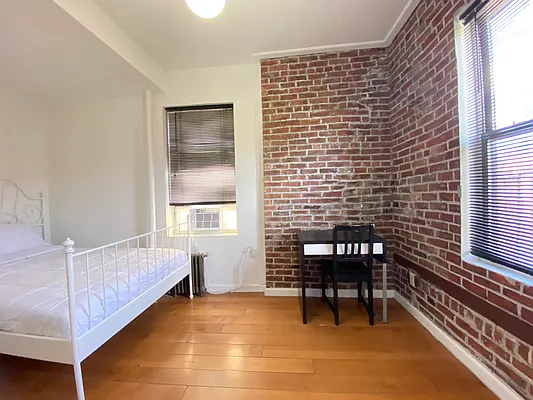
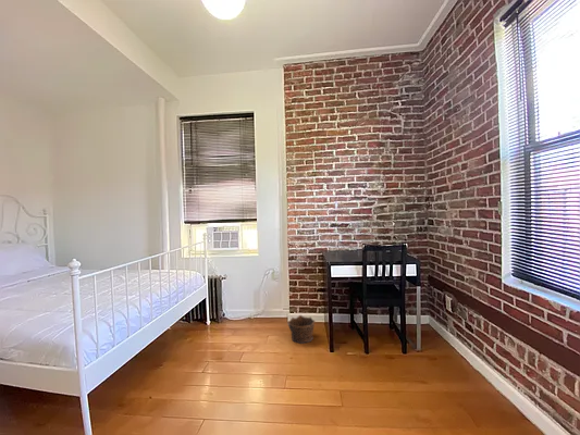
+ clay pot (301, 325)
